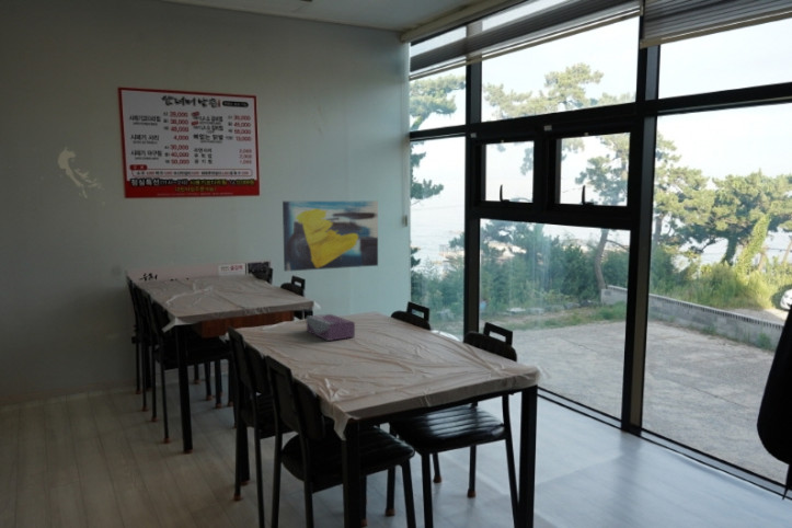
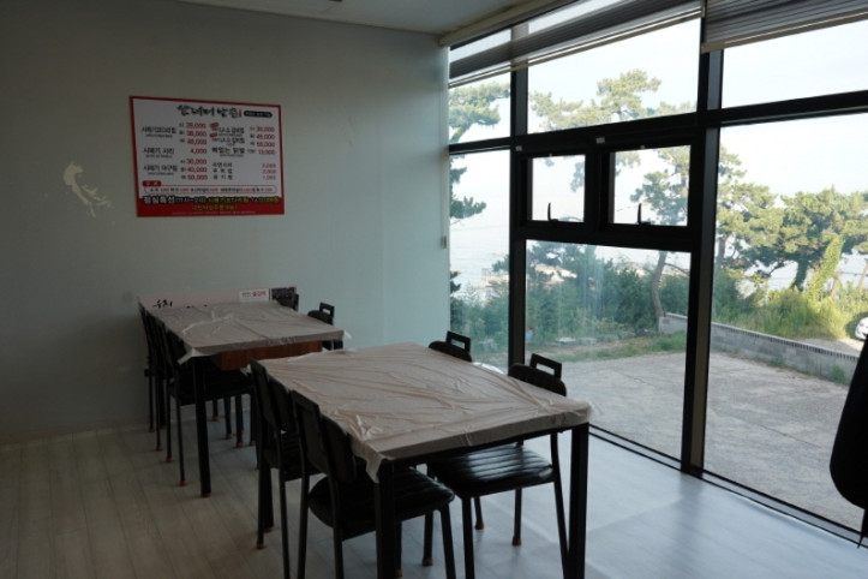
- wall art (332, 234)
- tissue box (330, 325)
